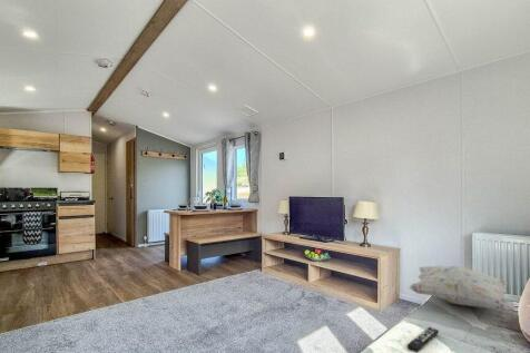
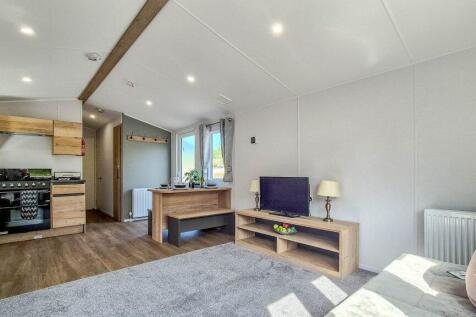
- decorative pillow (459, 285)
- remote control (423, 339)
